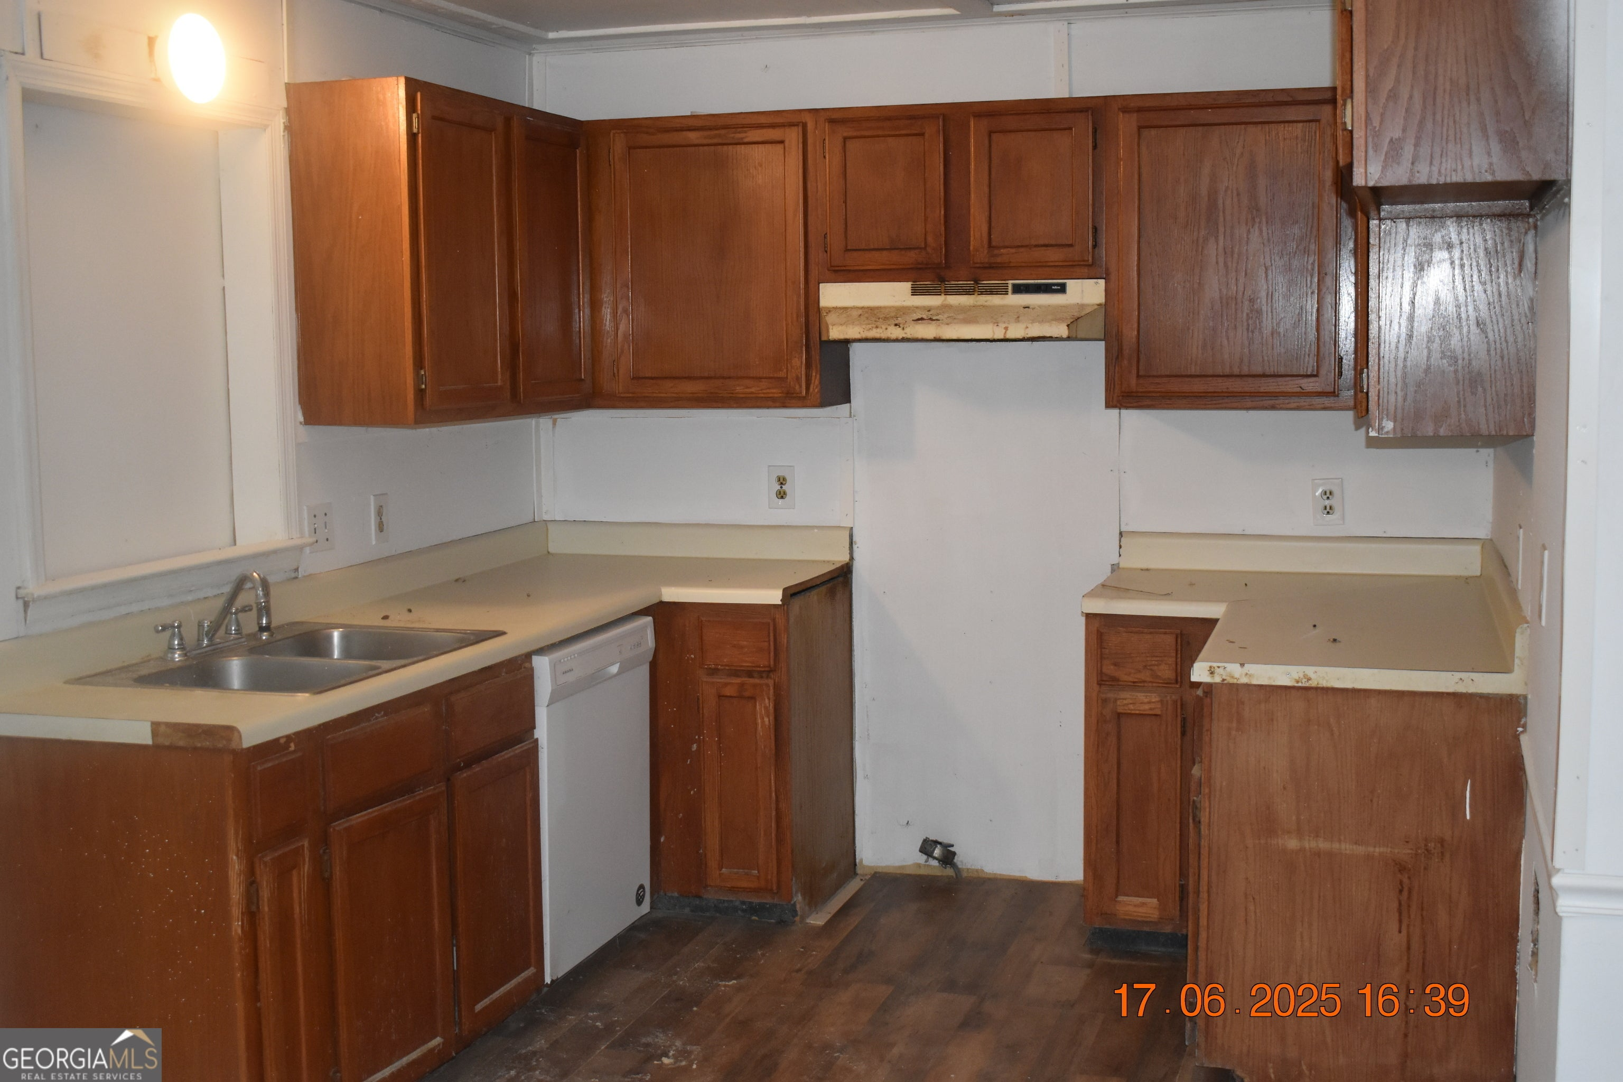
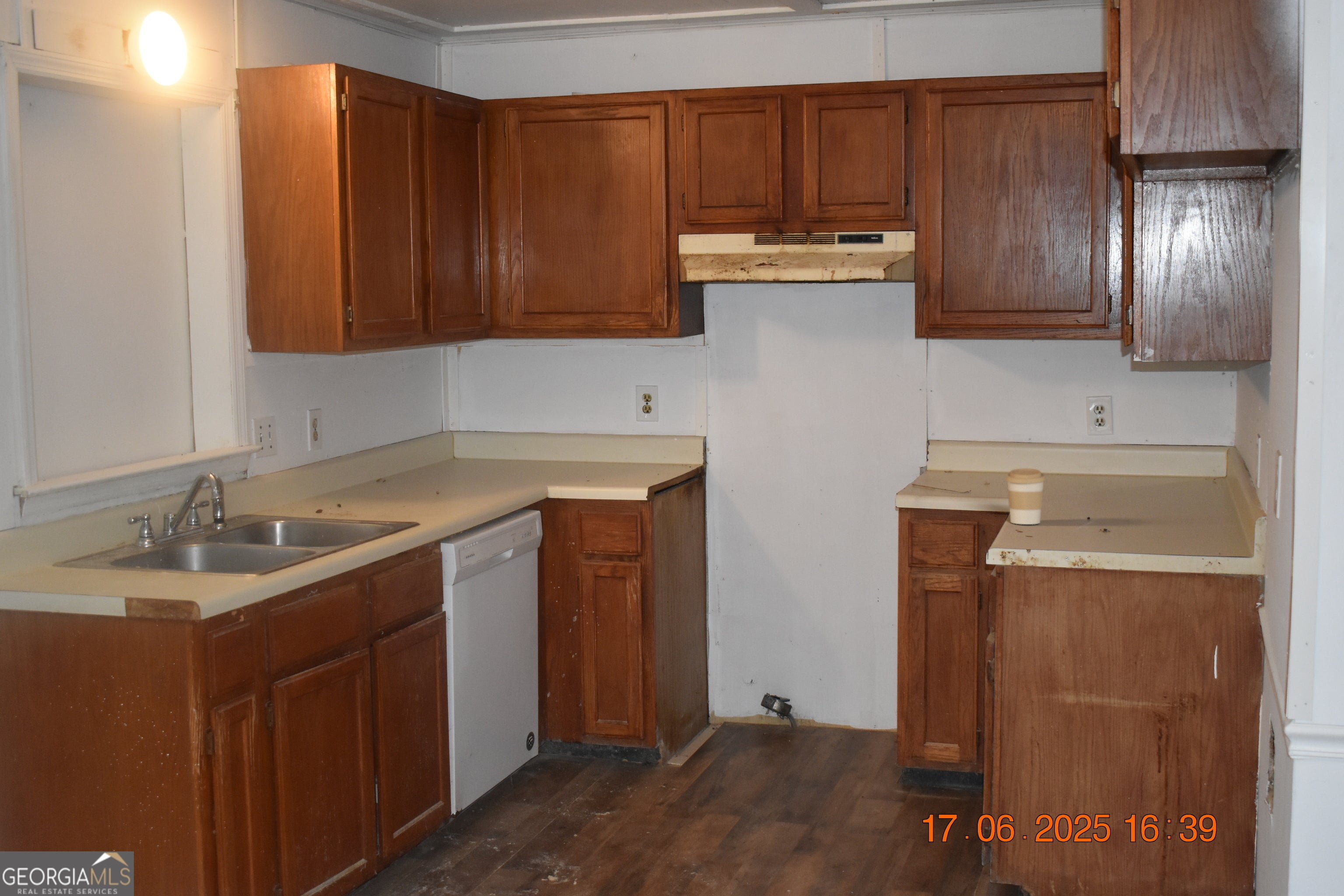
+ coffee cup (1025, 496)
